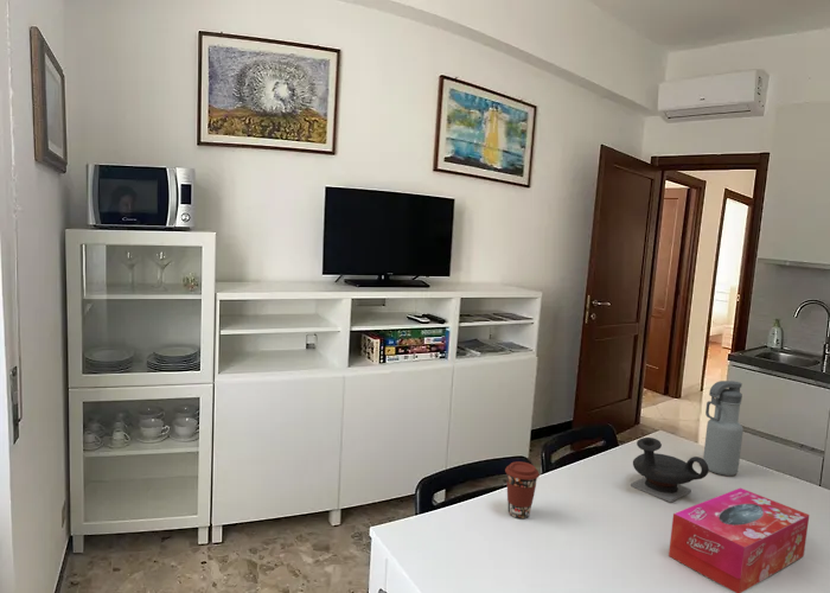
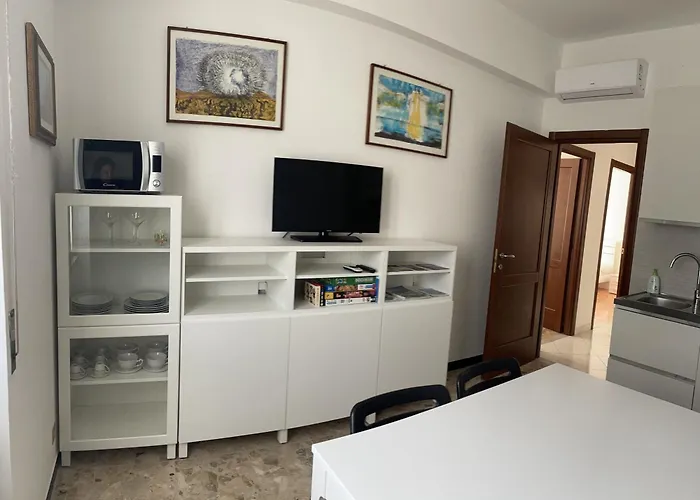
- water bottle (723, 426)
- tissue box (739, 535)
- coffee cup (521, 490)
- teapot (668, 465)
